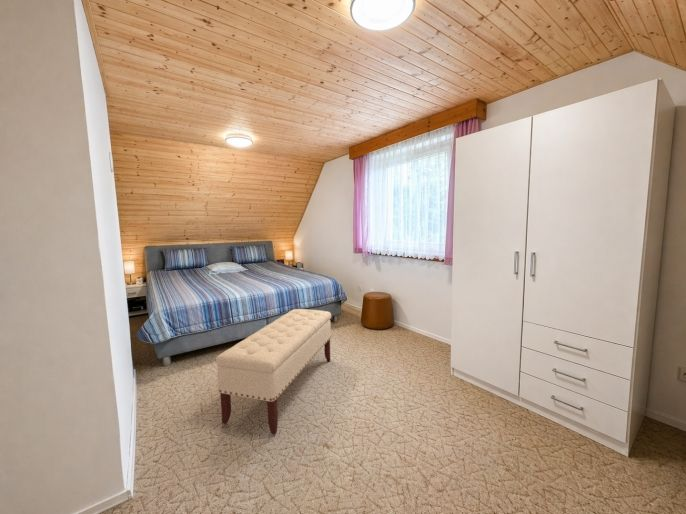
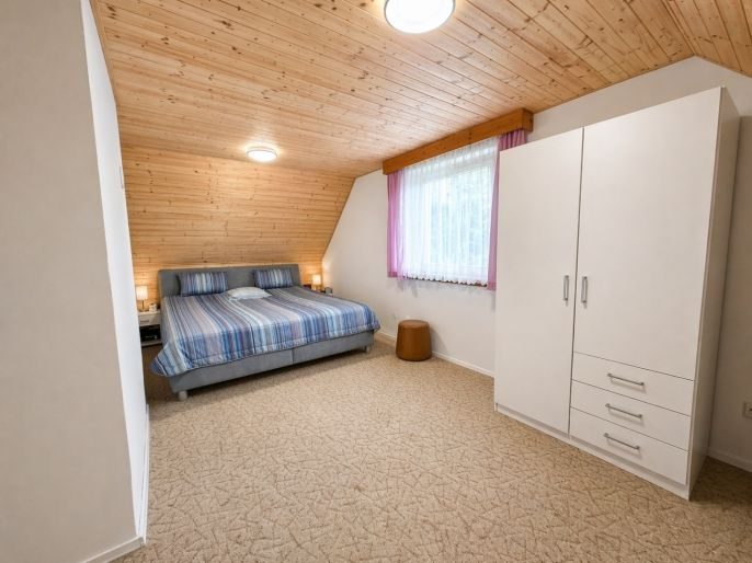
- bench (285, 357)
